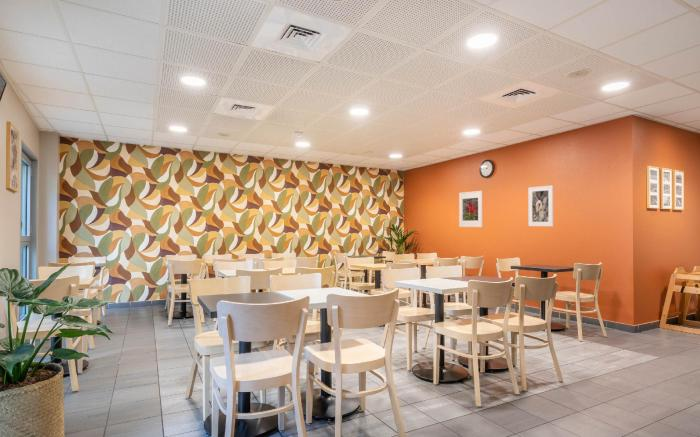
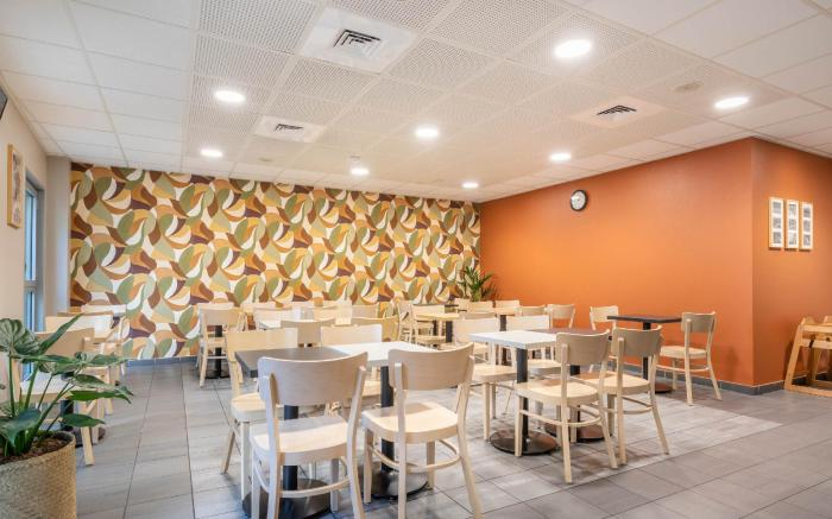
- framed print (540, 206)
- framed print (470, 209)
